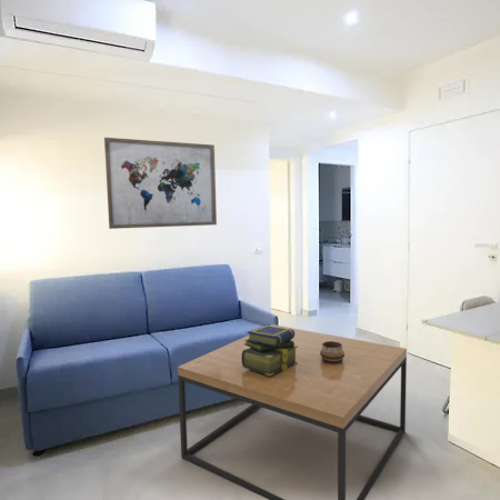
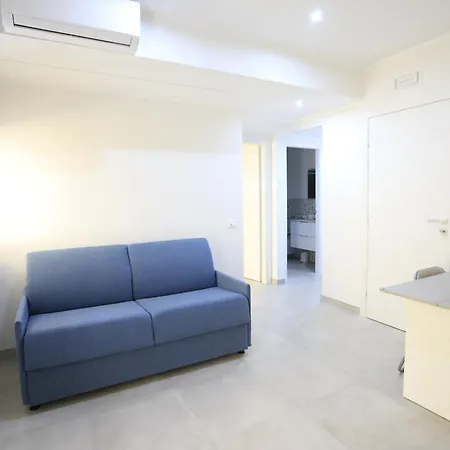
- decorative bowl (331, 351)
- coffee table (298, 401)
- stack of books (269, 347)
- wall art (164, 184)
